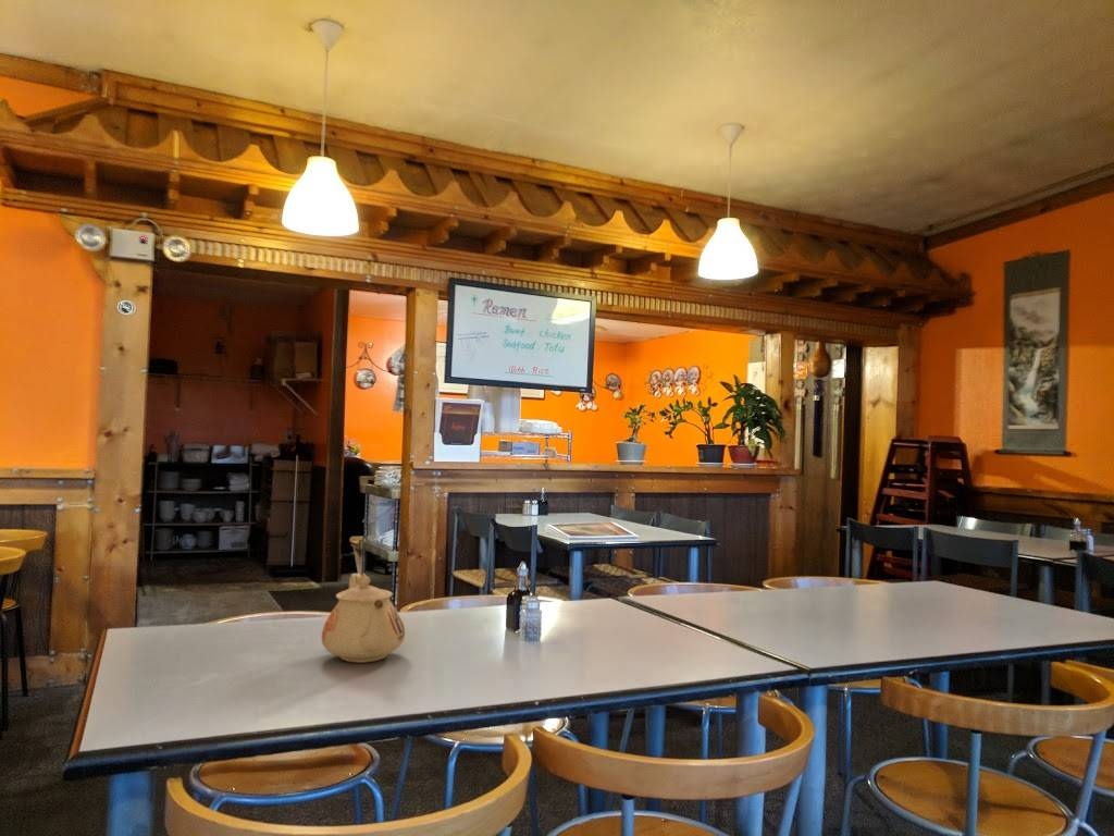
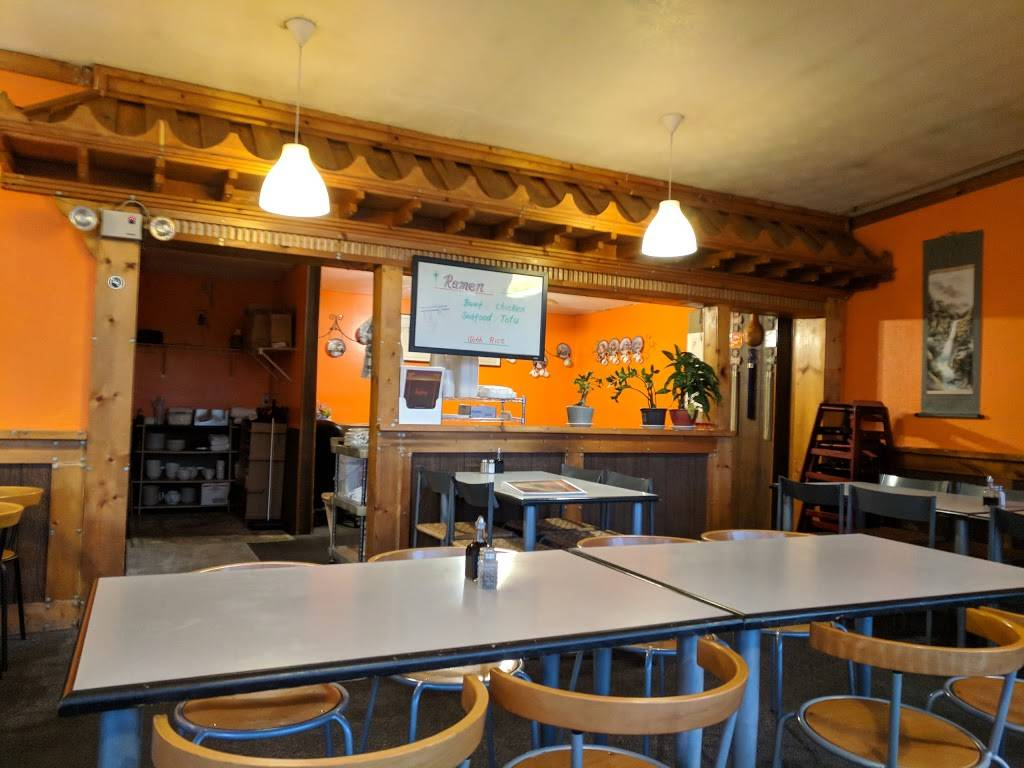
- teapot (364, 614)
